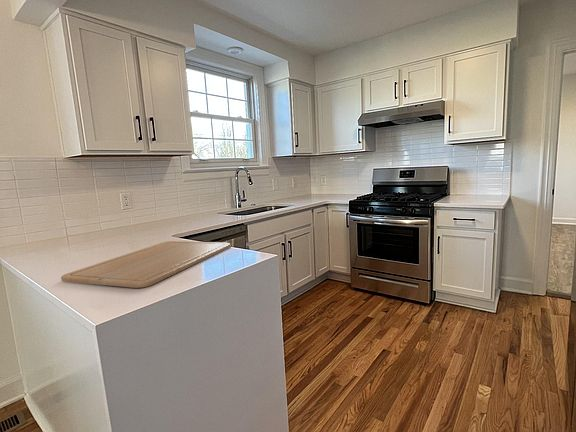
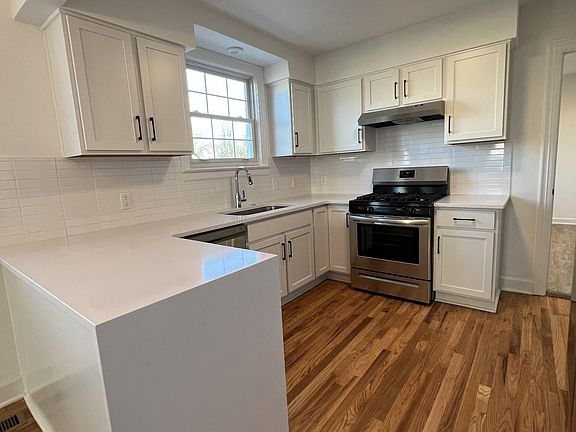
- chopping board (158, 258)
